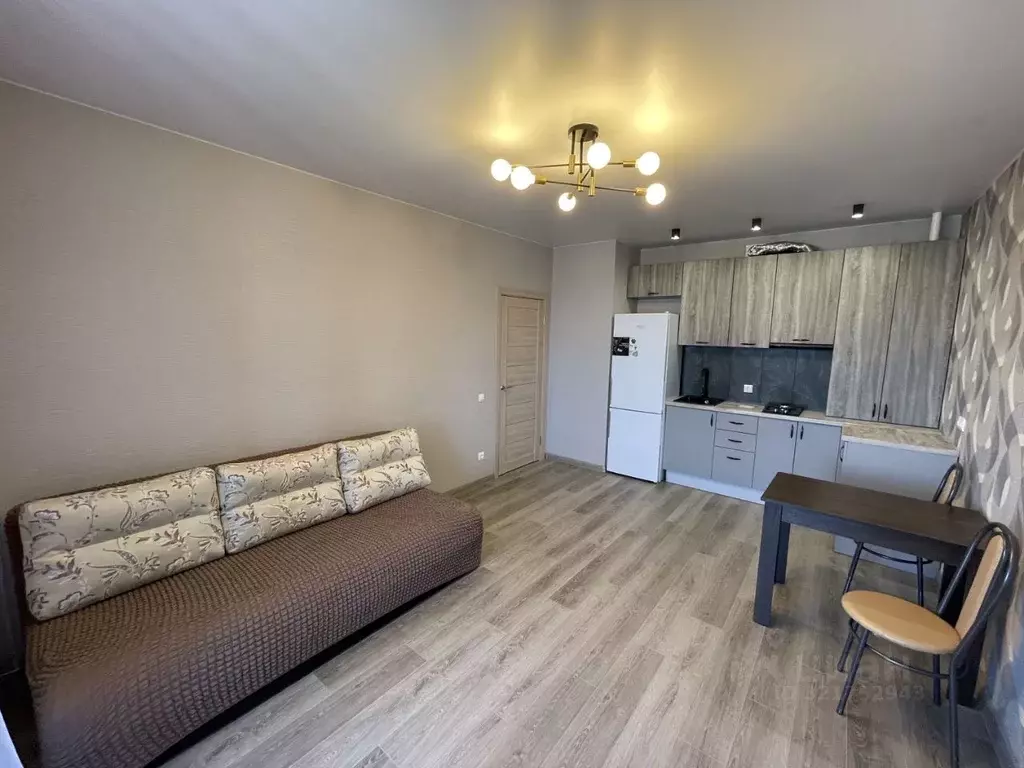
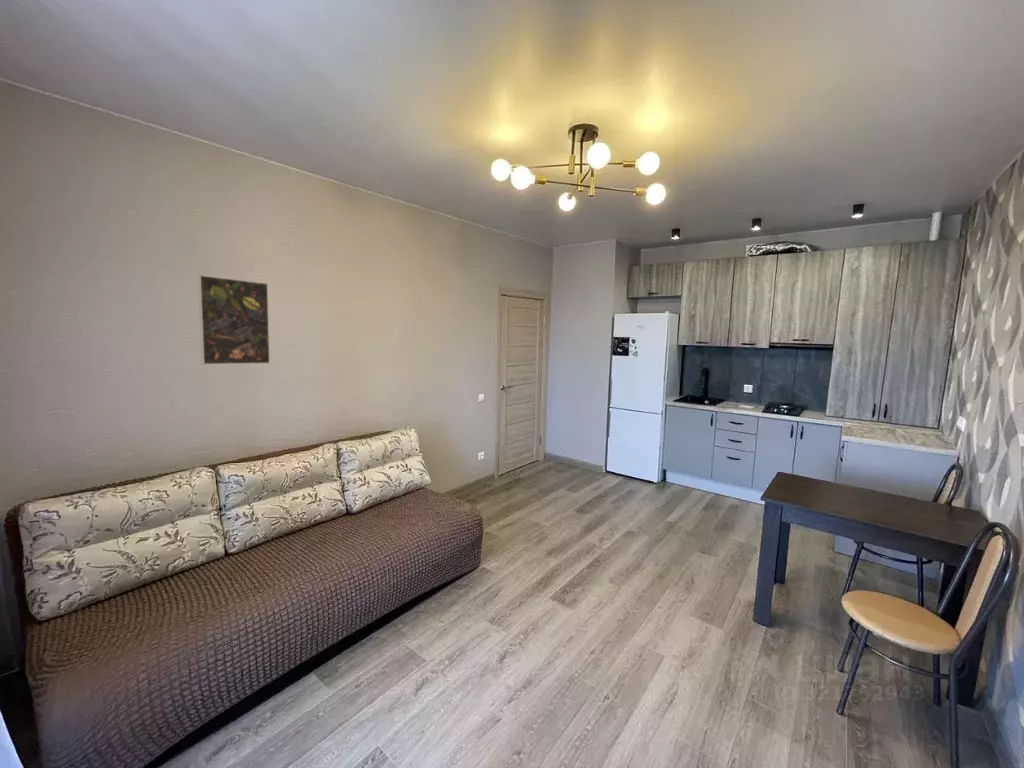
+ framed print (236, 322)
